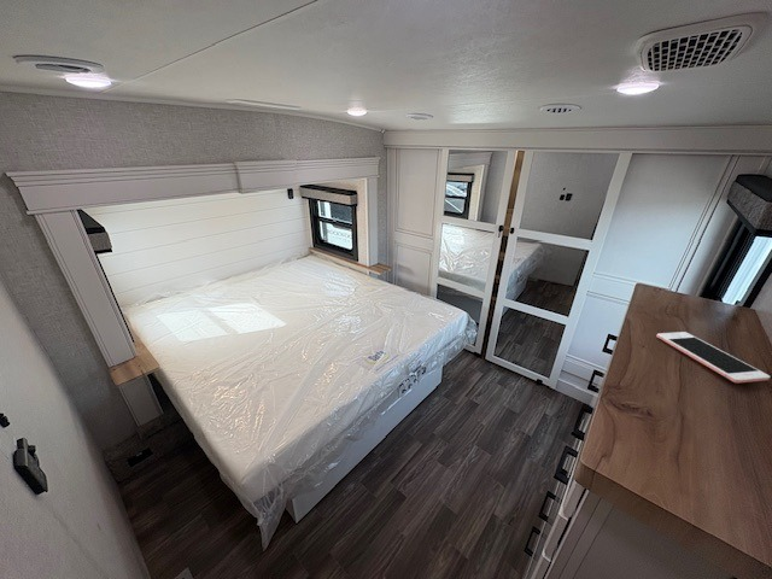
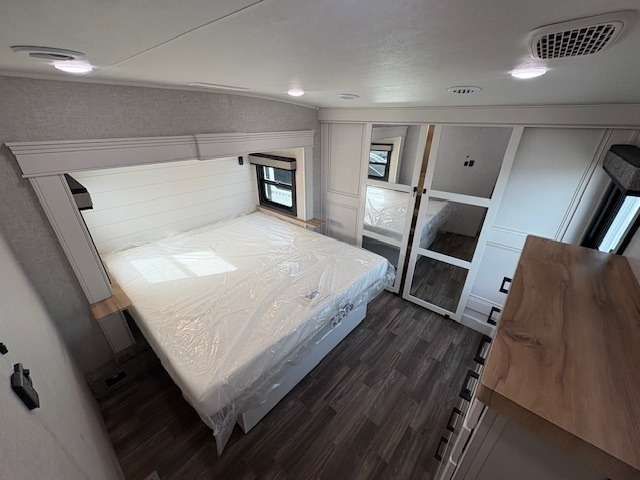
- cell phone (707, 353)
